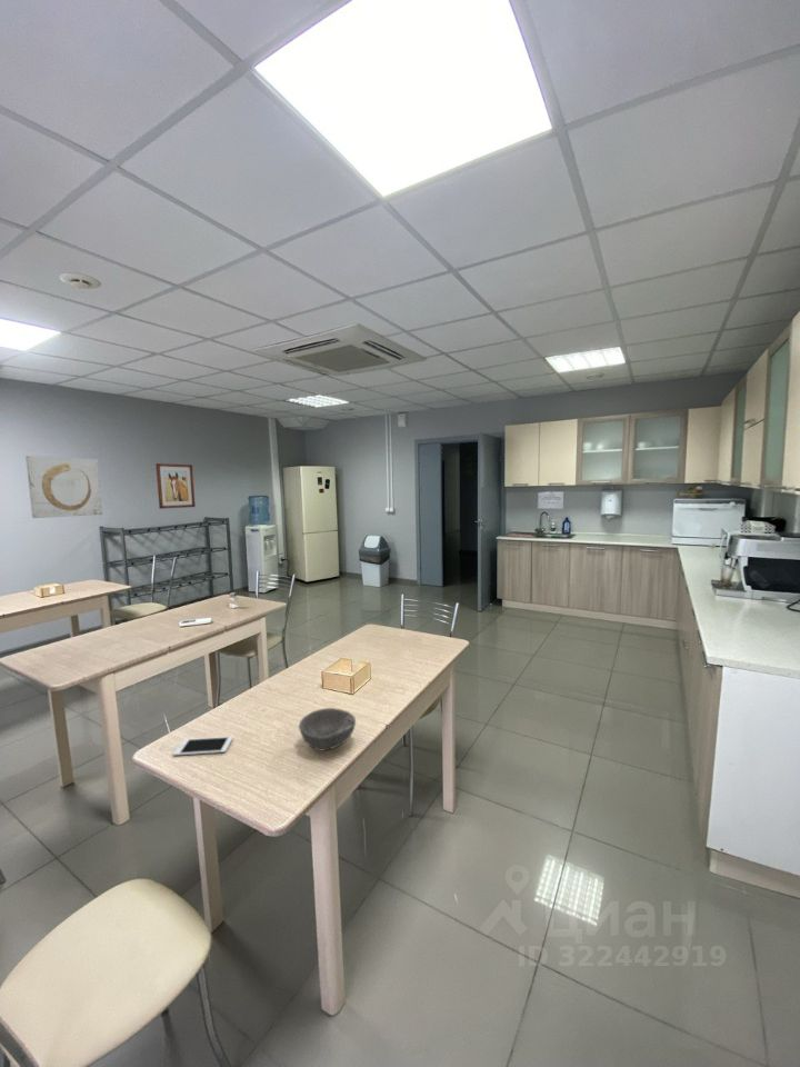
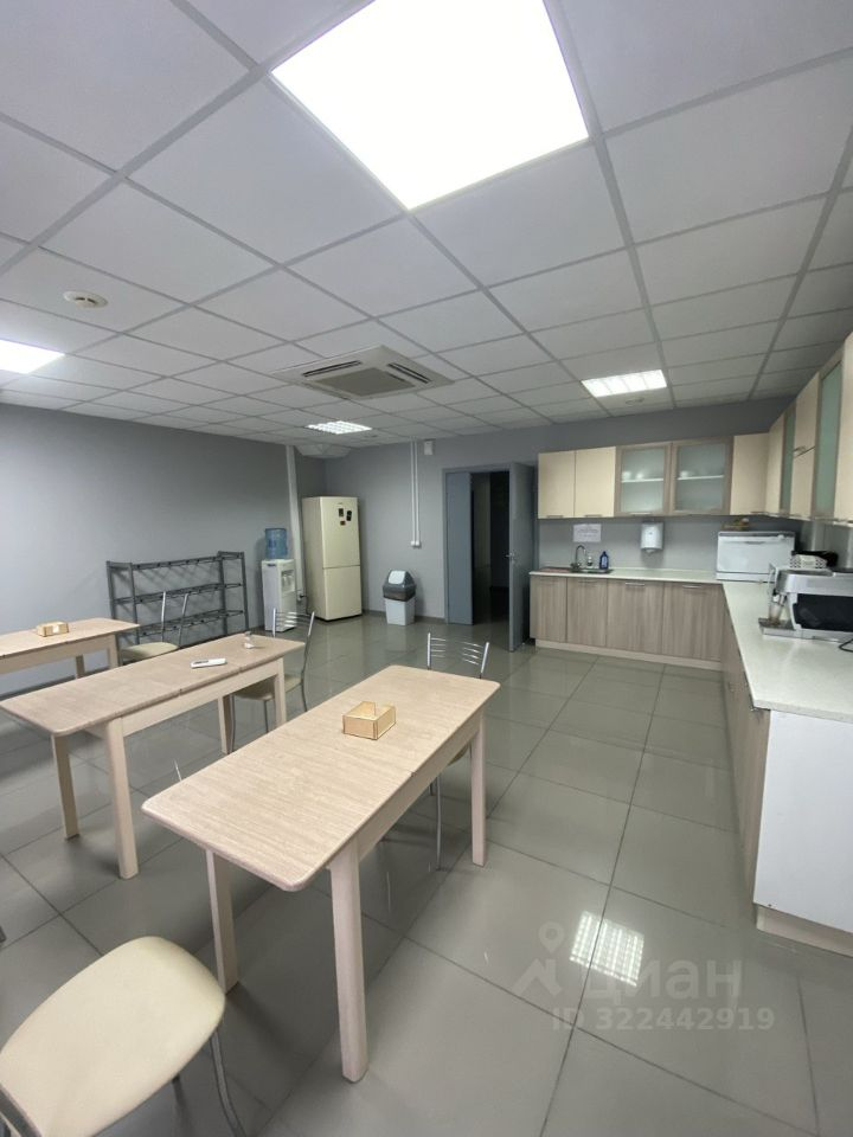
- wall art (66, 487)
- cell phone (203, 746)
- bowl (328, 730)
- wall art (176, 486)
